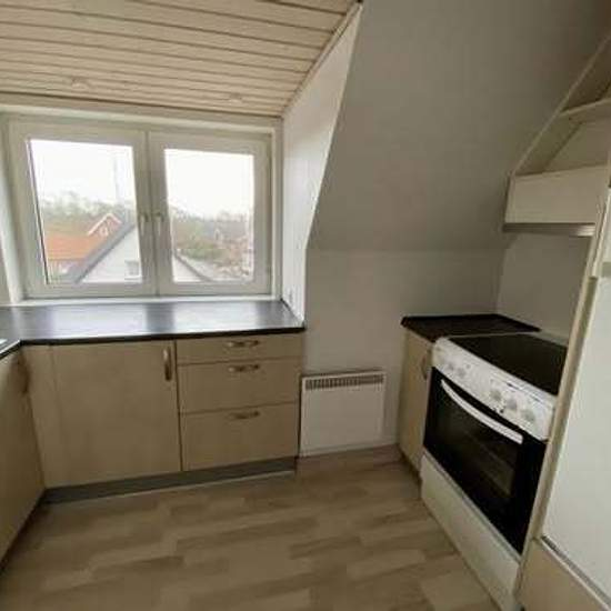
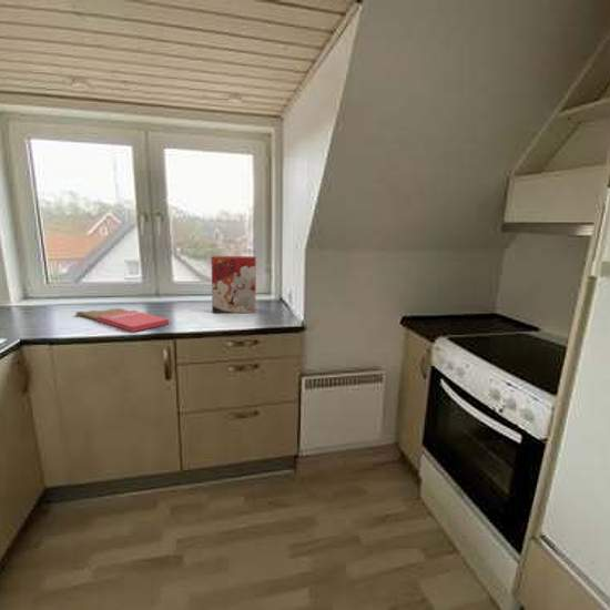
+ cutting board (120, 316)
+ cereal box (234, 284)
